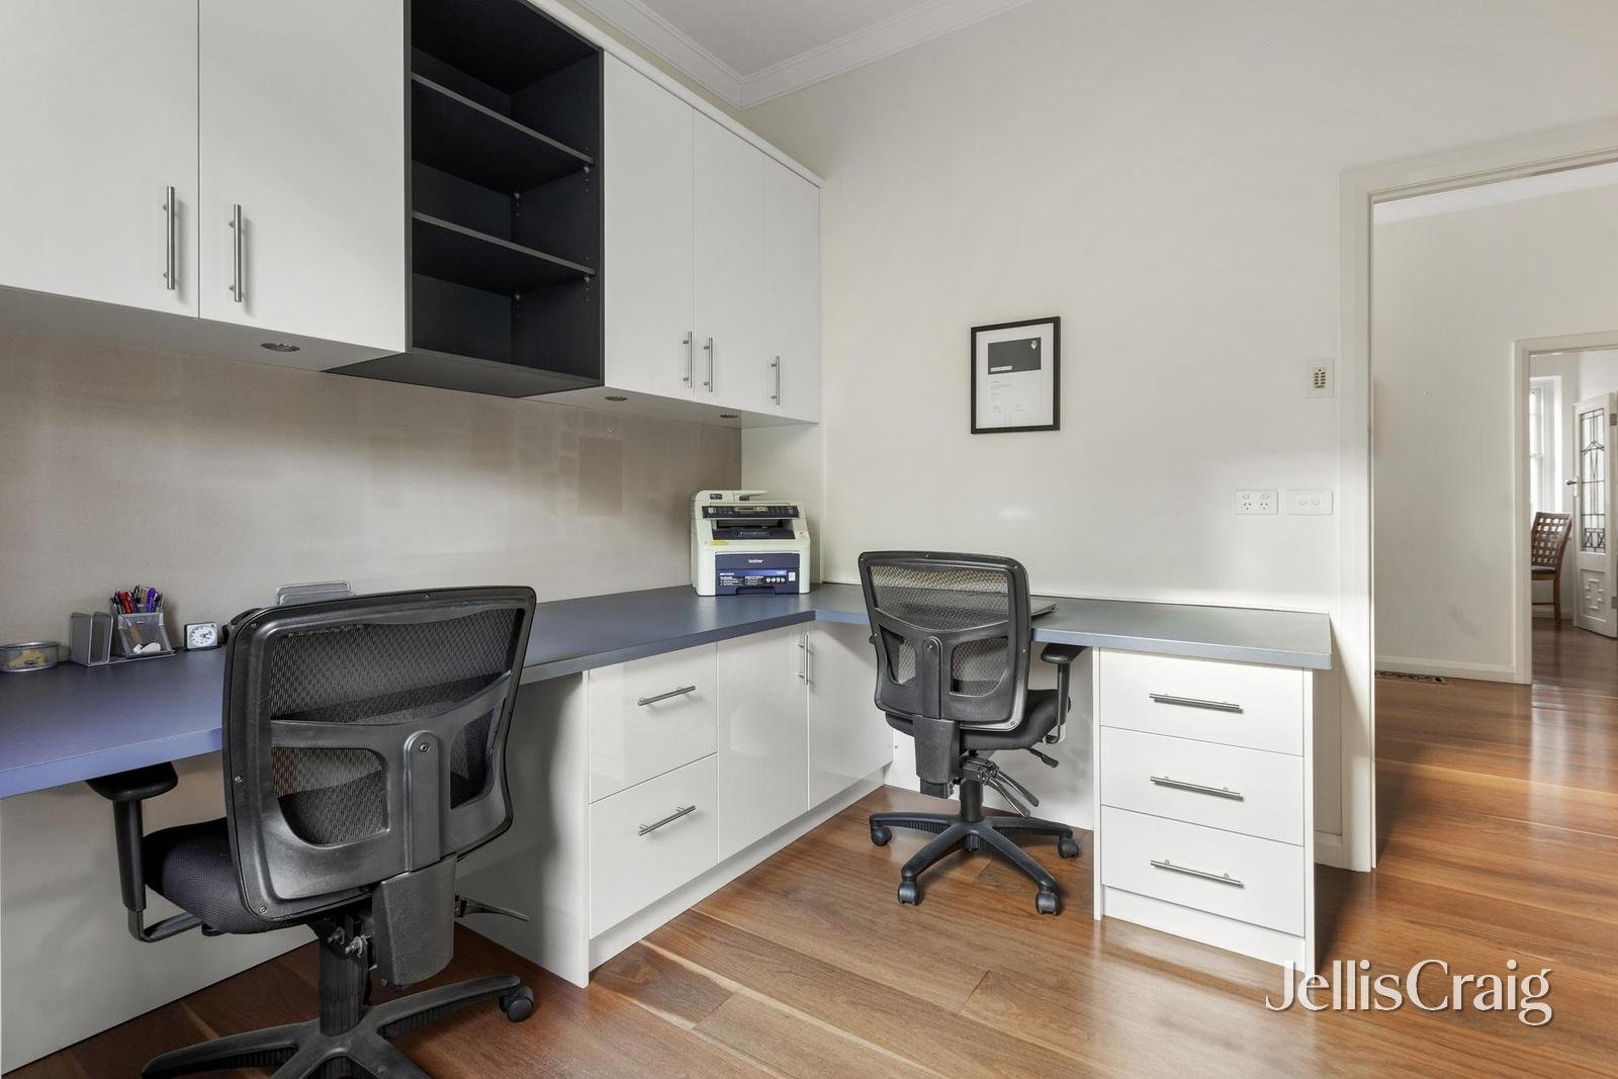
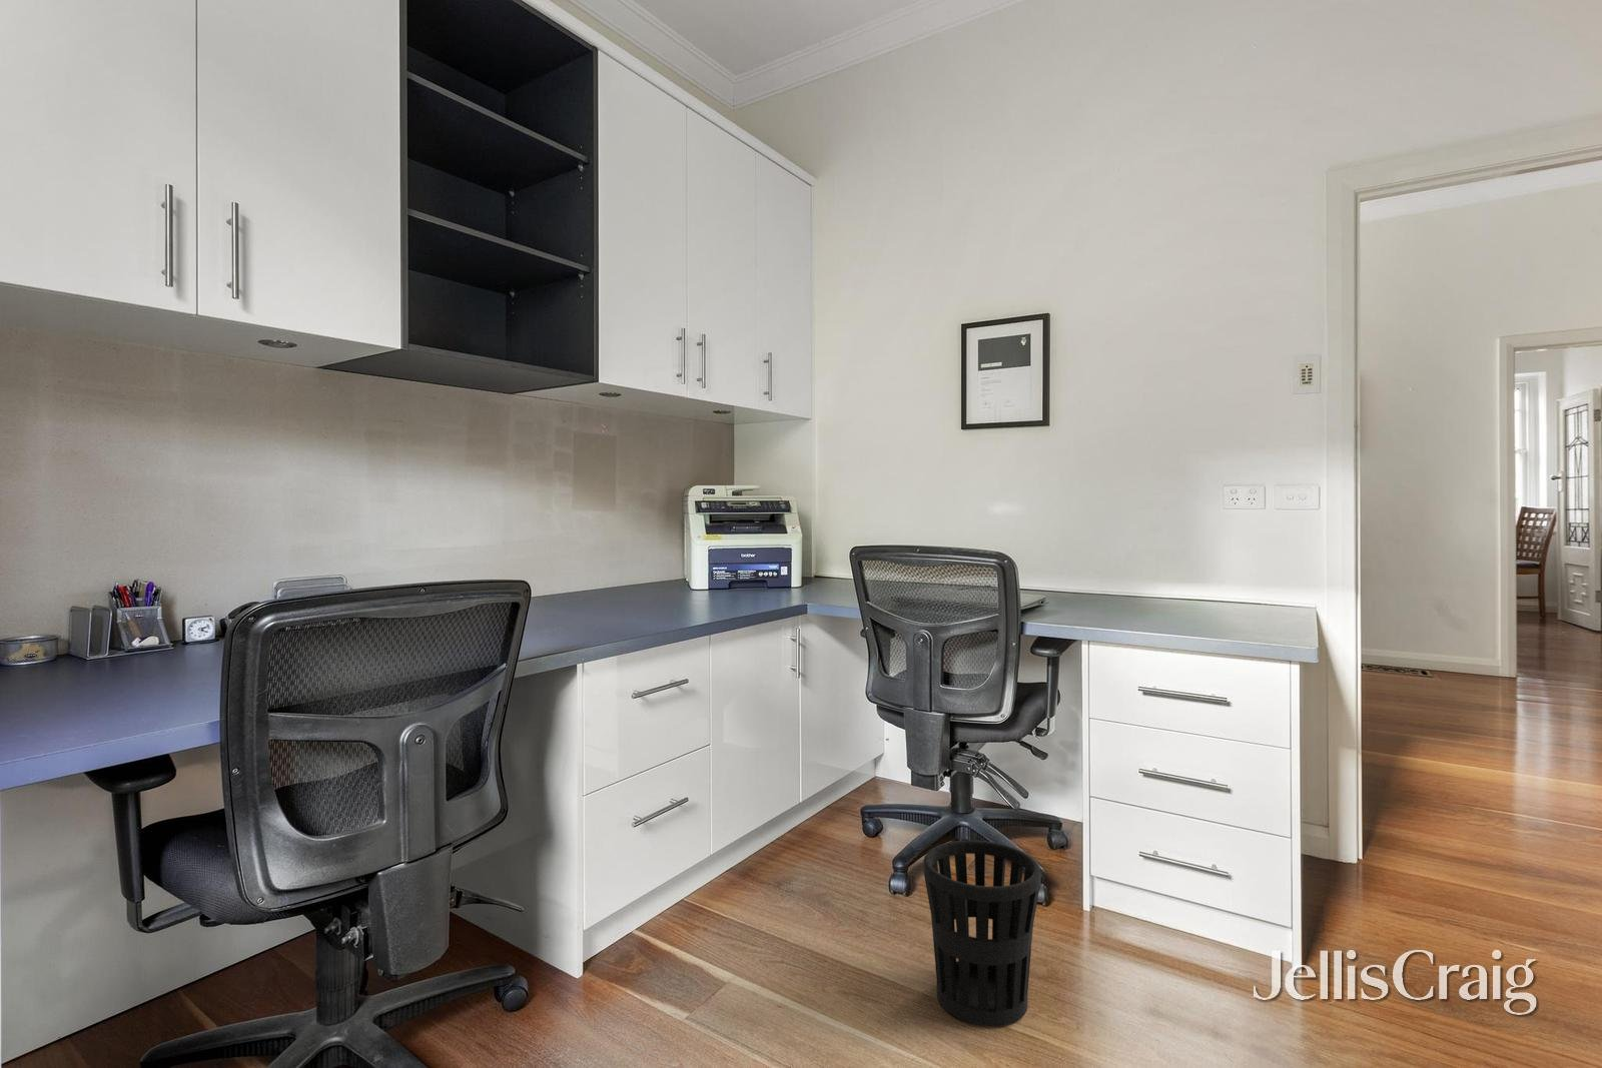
+ wastebasket (981, 930)
